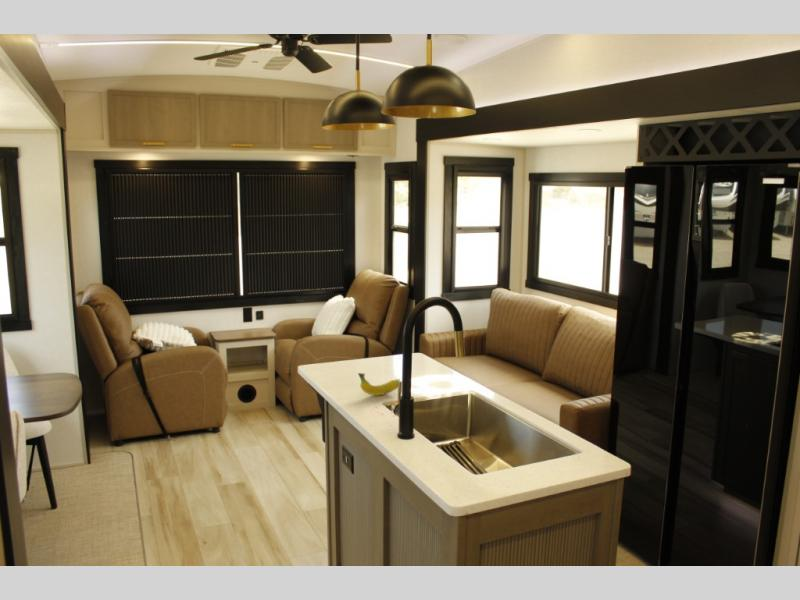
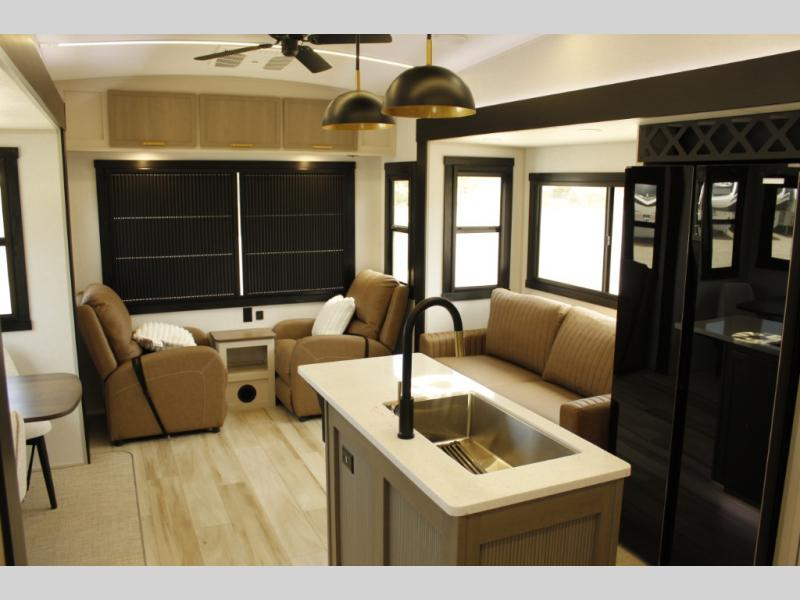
- fruit (378, 385)
